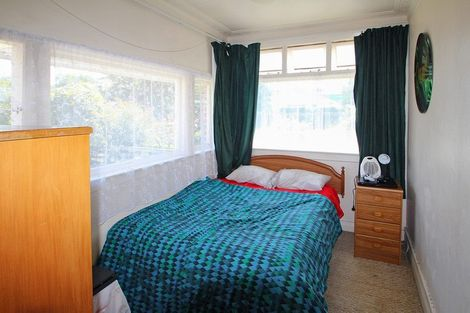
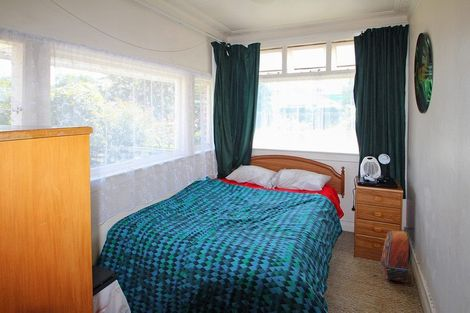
+ backpack (397, 252)
